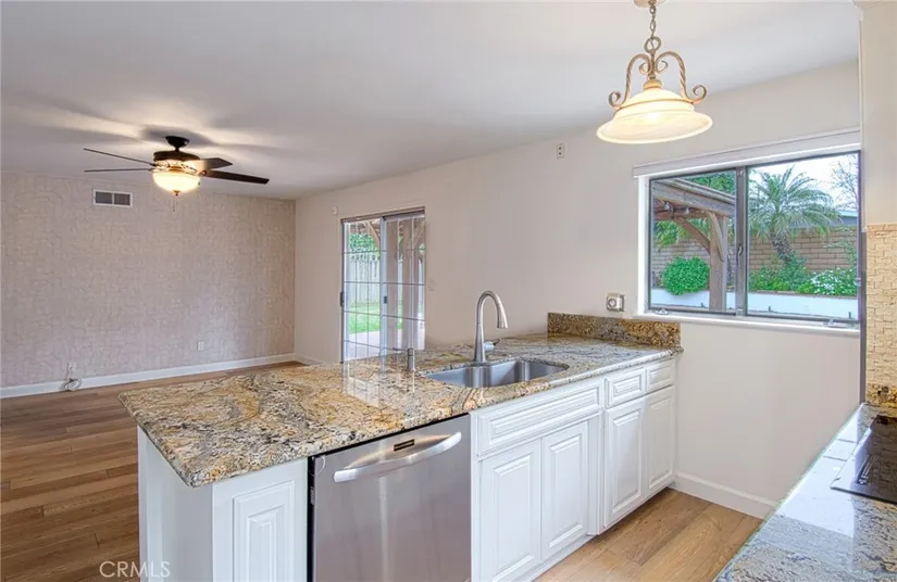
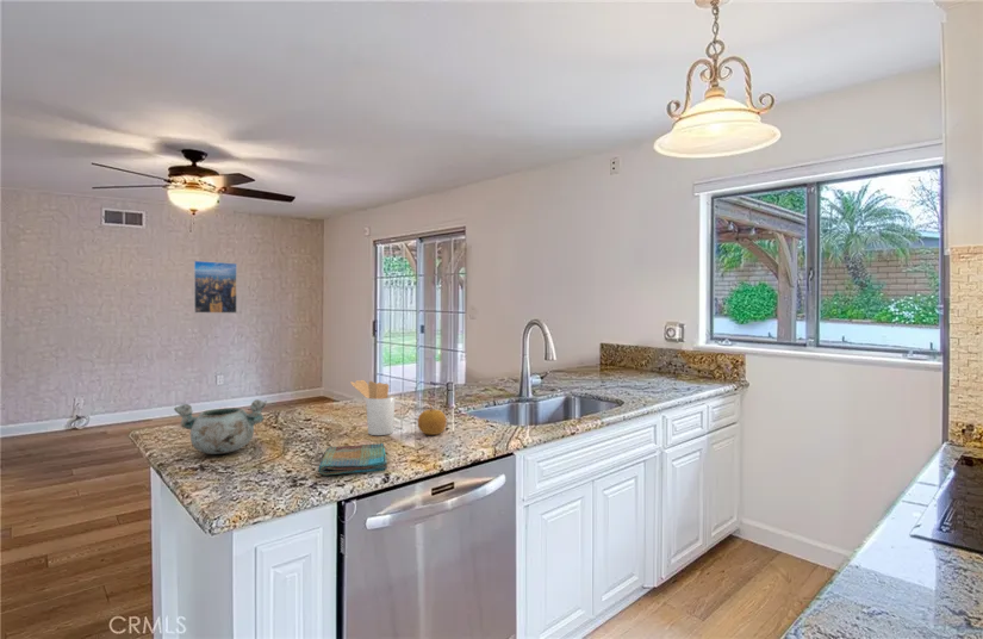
+ decorative bowl (220, 426)
+ dish towel (354, 457)
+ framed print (216, 287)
+ fruit (431, 418)
+ utensil holder (373, 405)
